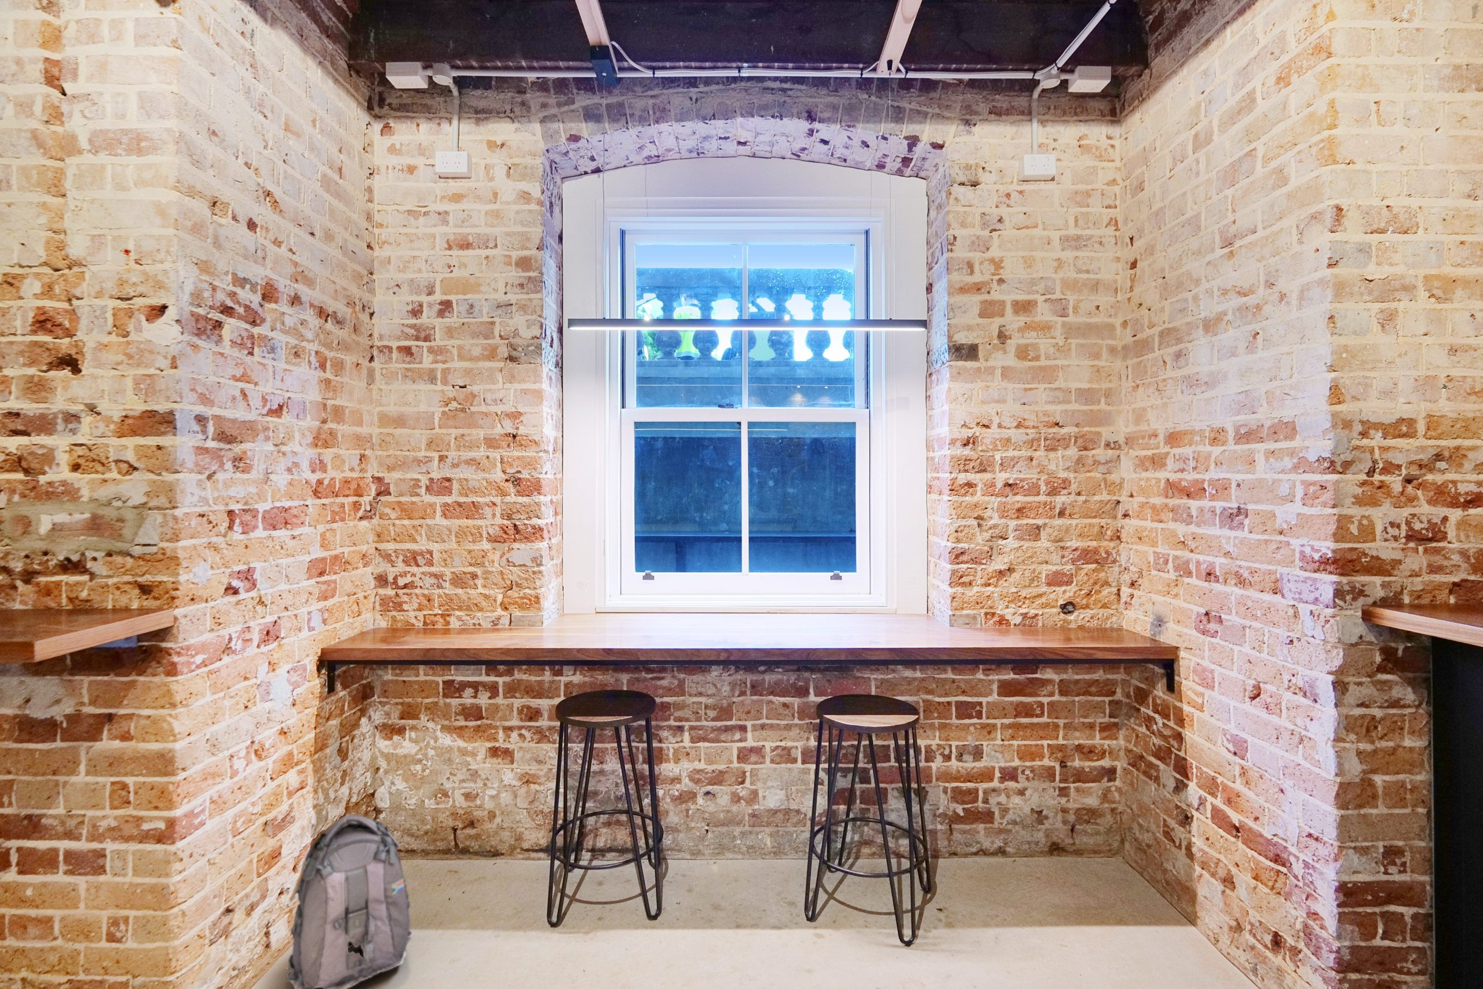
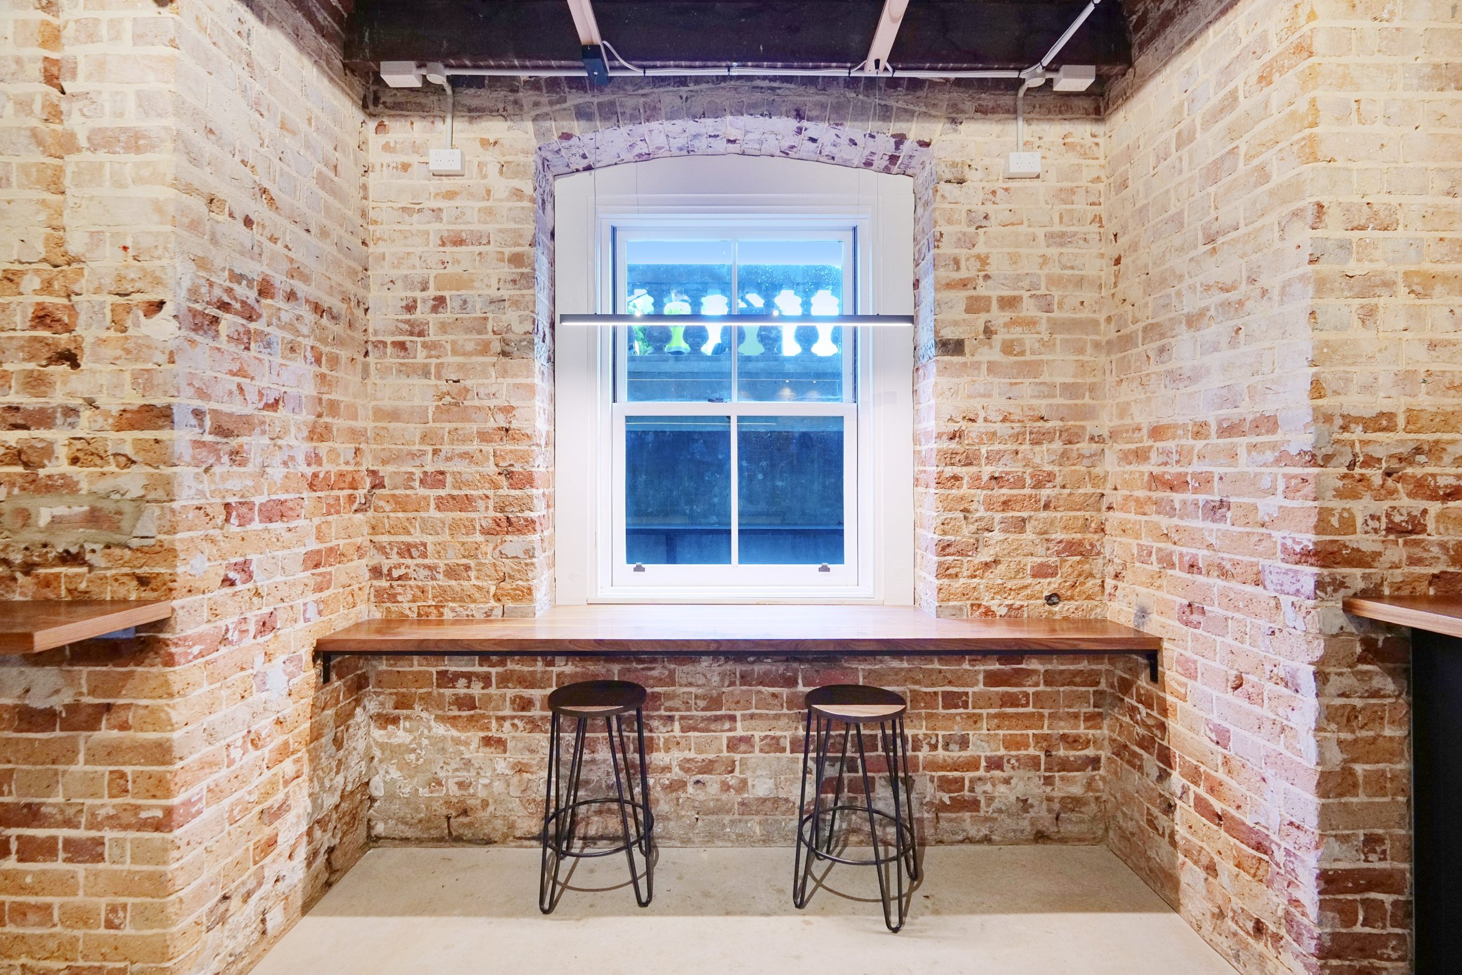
- backpack (353, 890)
